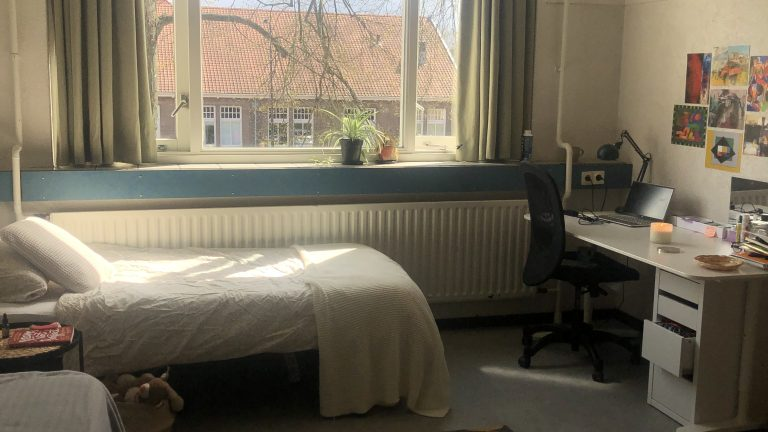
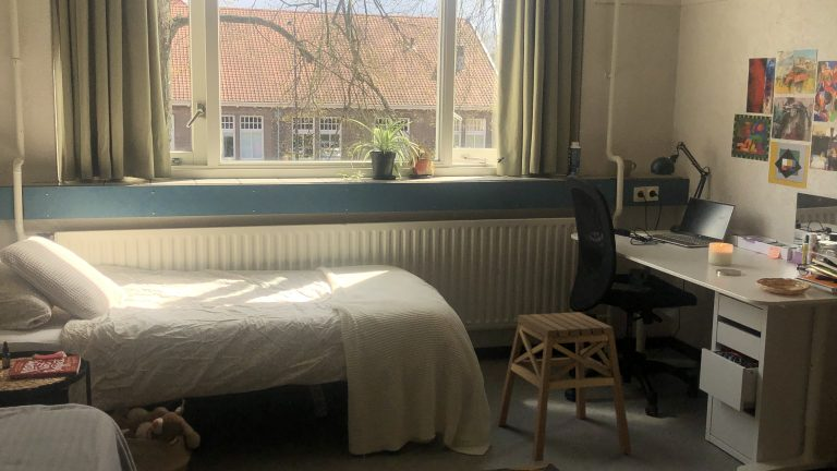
+ stool (562, 379)
